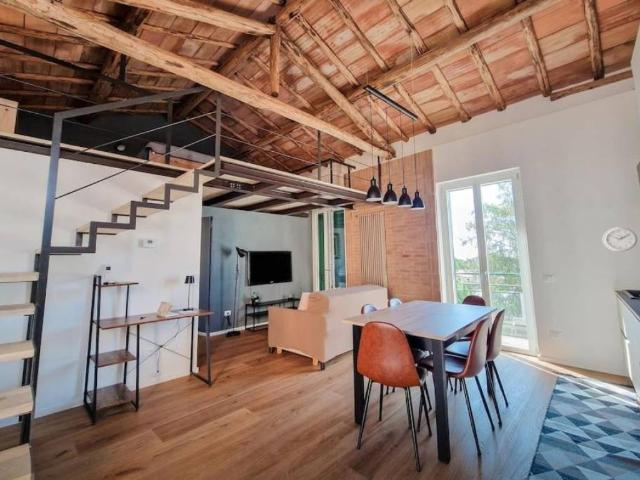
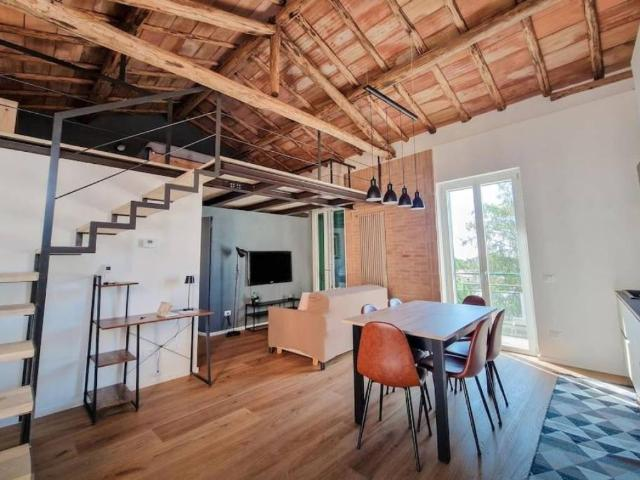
- wall clock (619, 239)
